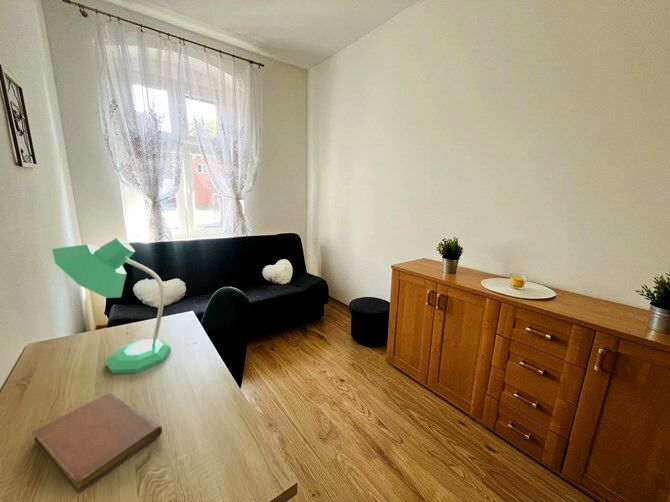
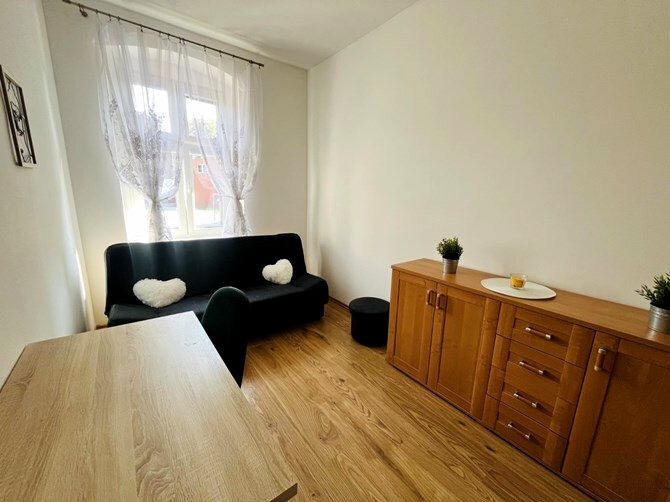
- notebook (98, 432)
- desk lamp (116, 297)
